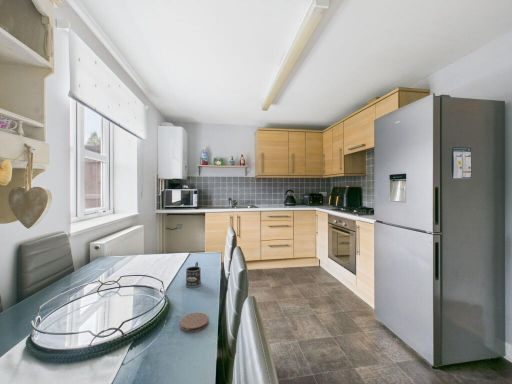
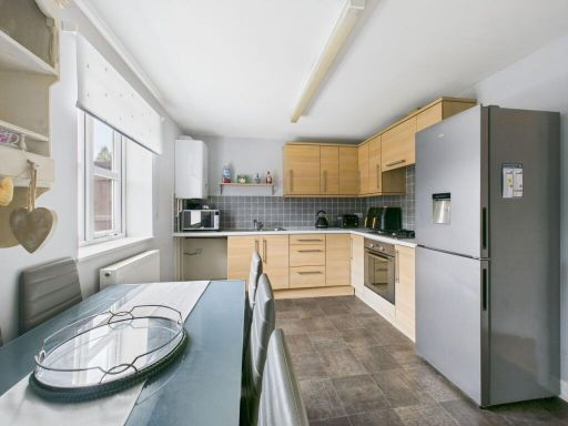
- mug (194, 273)
- coaster (194, 321)
